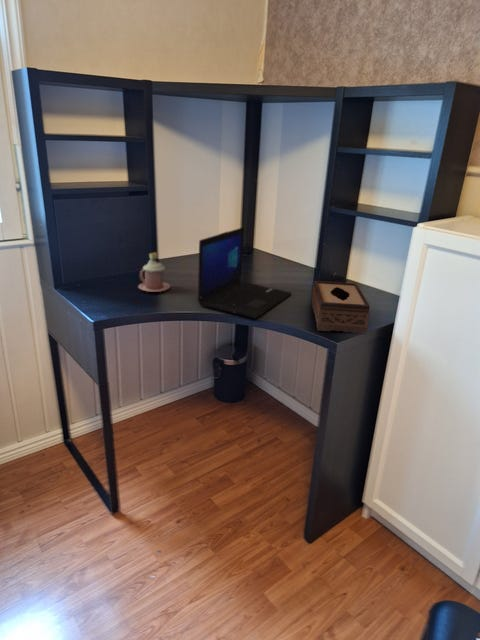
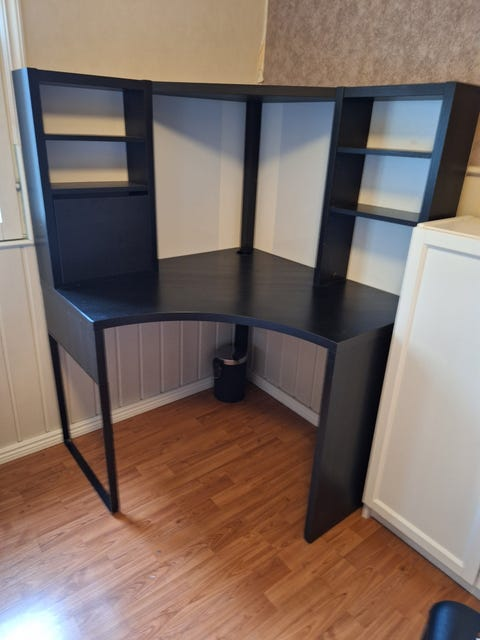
- mug (154, 270)
- tissue box (338, 305)
- laptop (241, 269)
